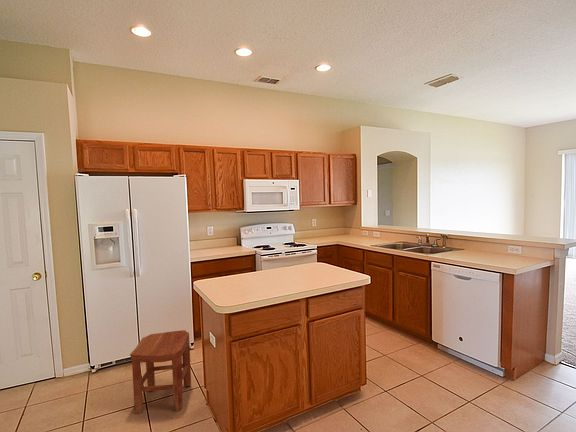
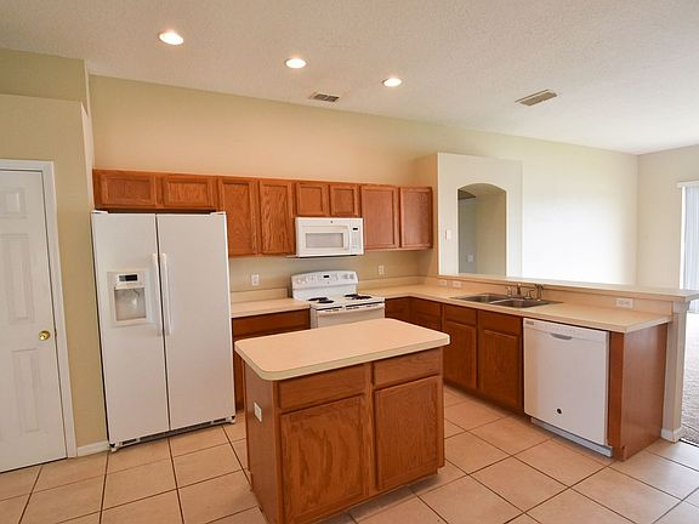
- stool (162, 369)
